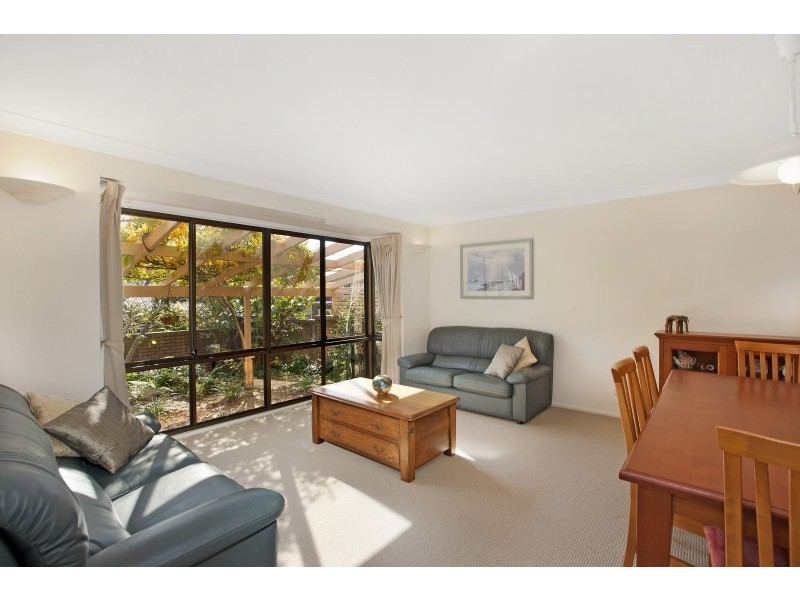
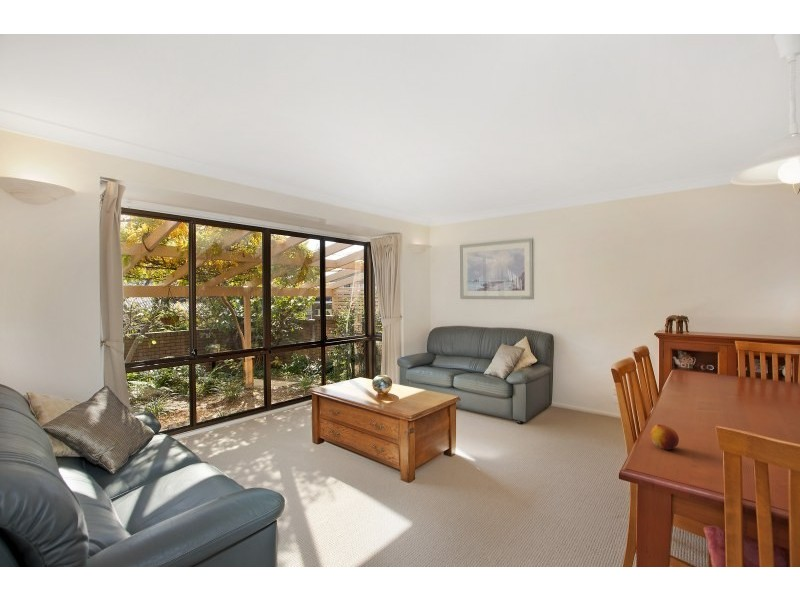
+ fruit (664, 436)
